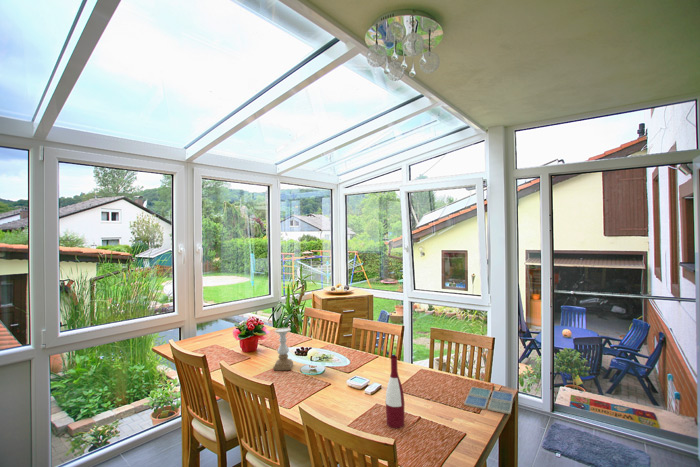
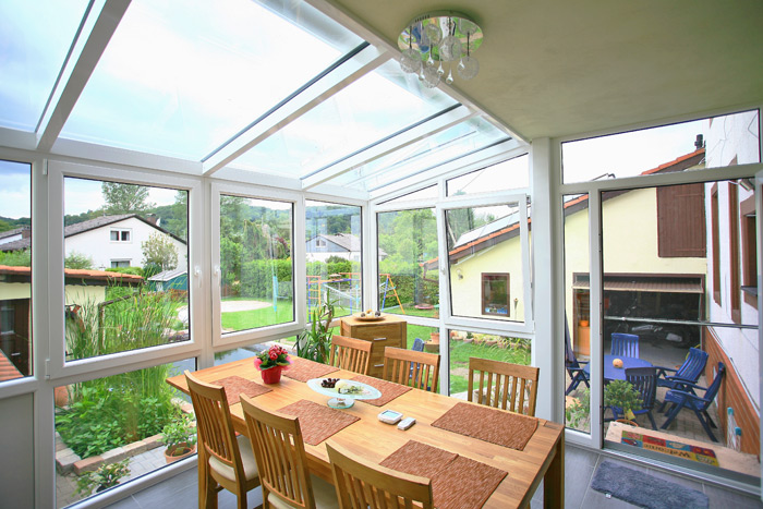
- alcohol (394, 390)
- drink coaster (488, 399)
- candle holder (283, 348)
